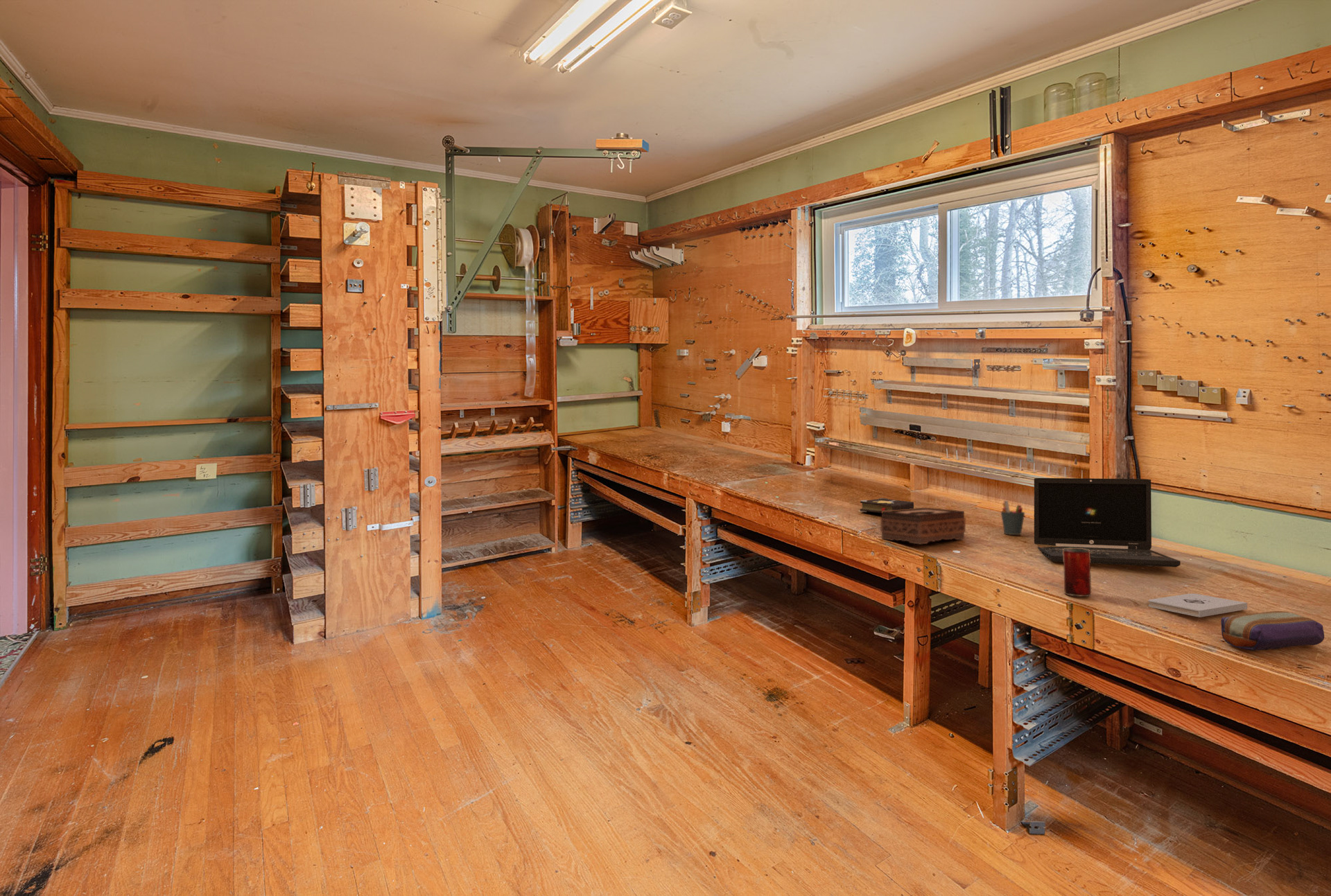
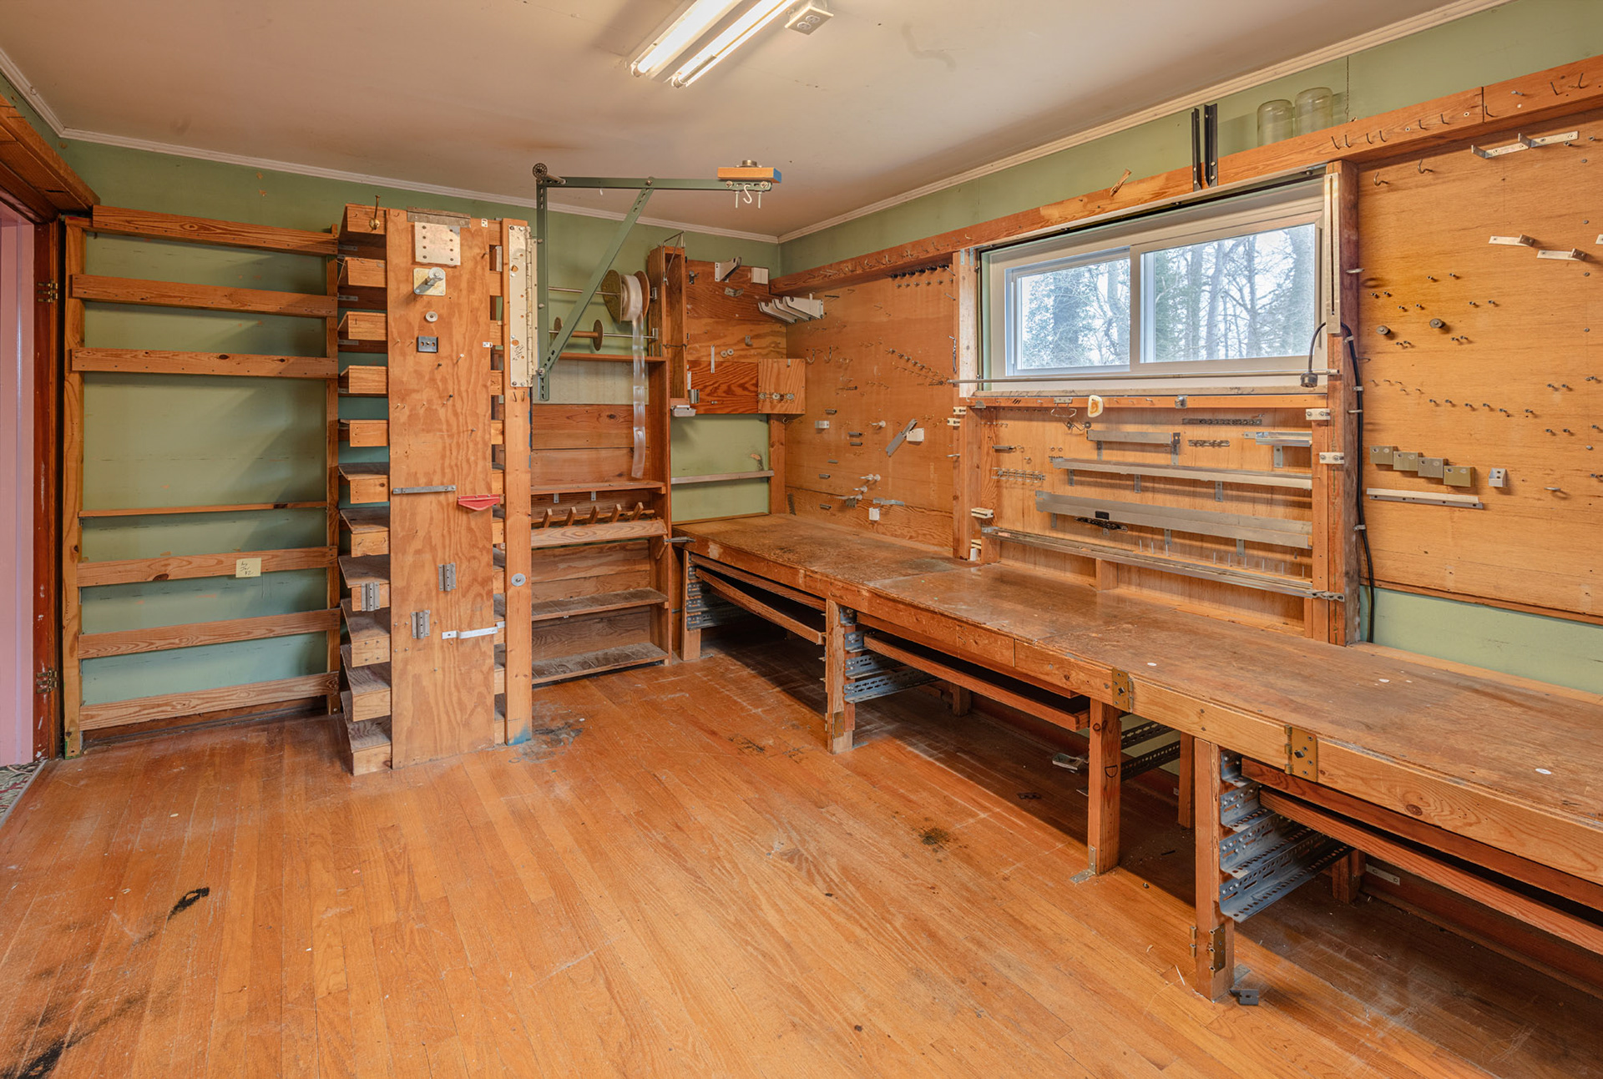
- pen holder (1012, 517)
- pencil case (1273, 630)
- beverage can (1077, 572)
- notepad (1196, 604)
- laptop (1102, 519)
- hardback book (887, 505)
- tissue box (923, 525)
